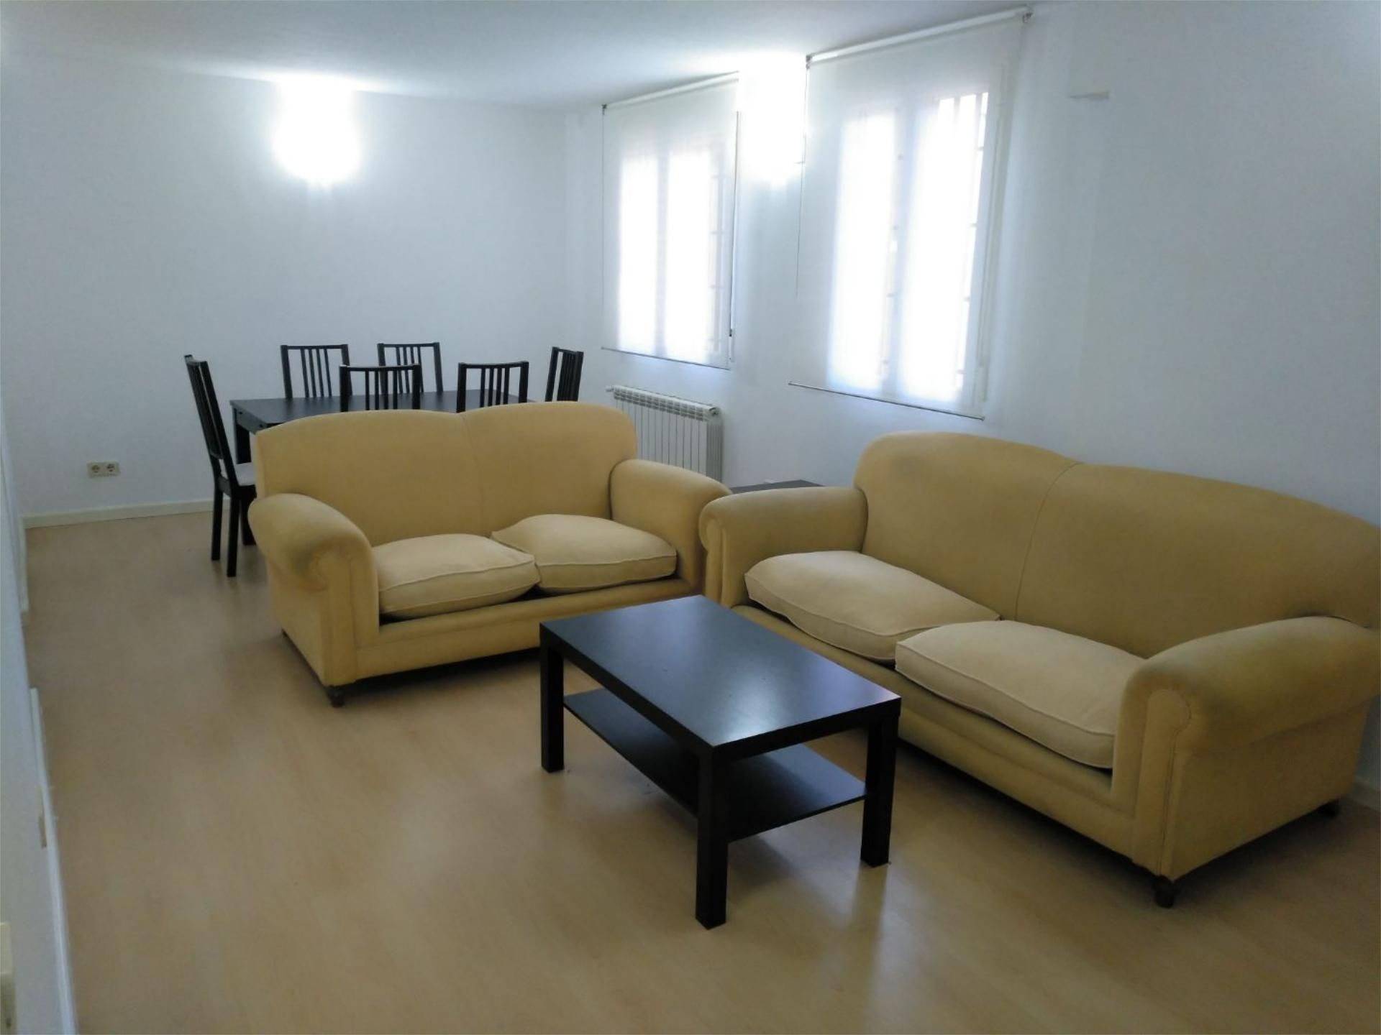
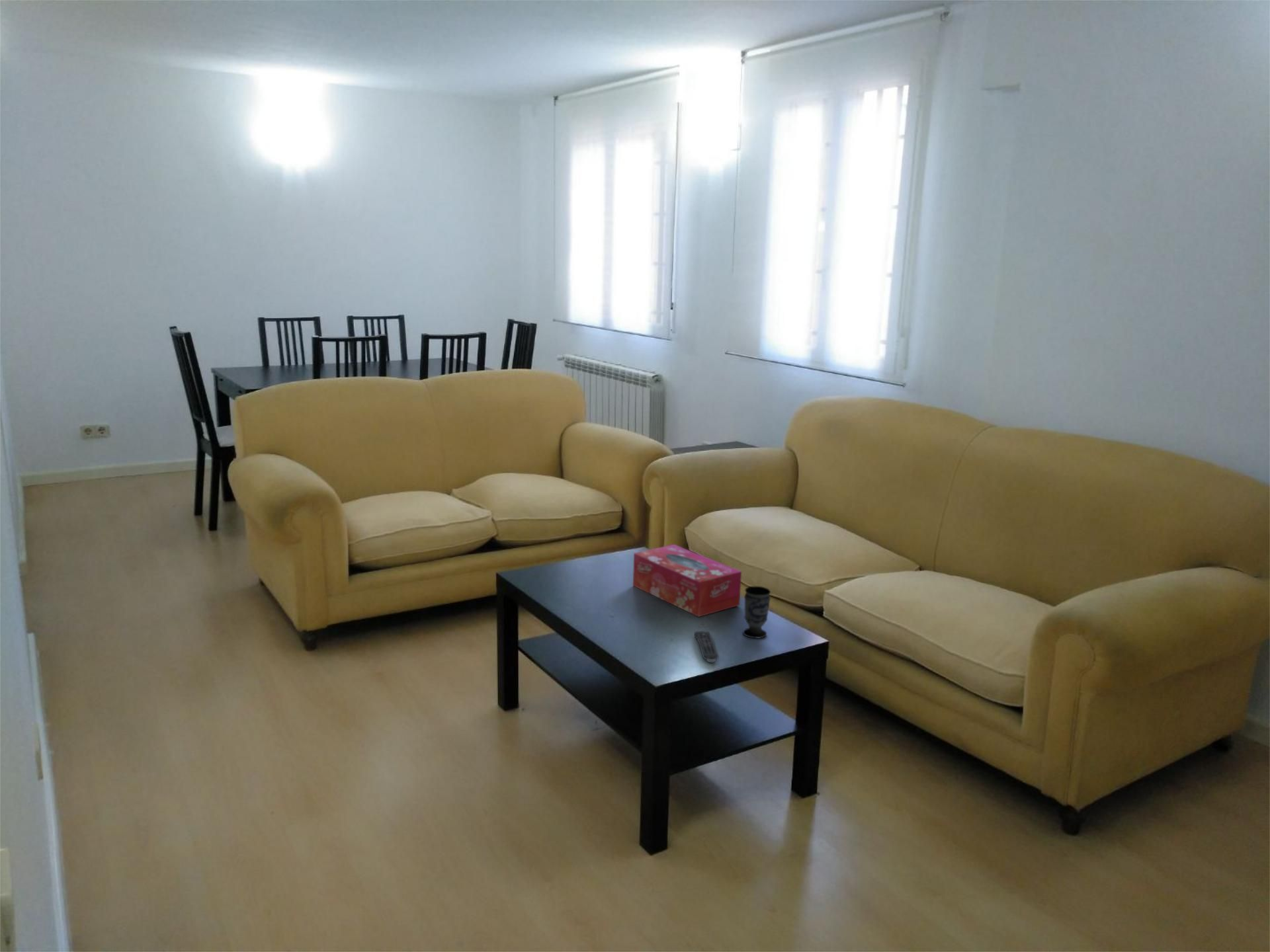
+ remote control (706, 645)
+ cup (756, 612)
+ tissue box (685, 578)
